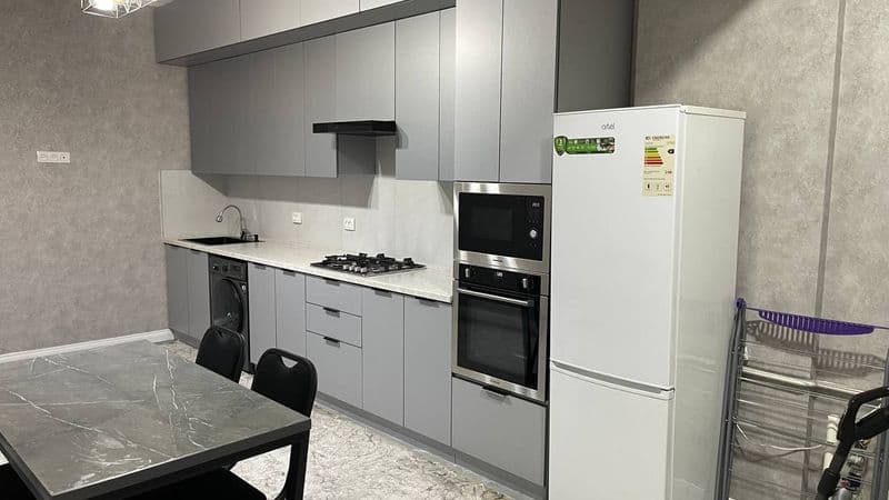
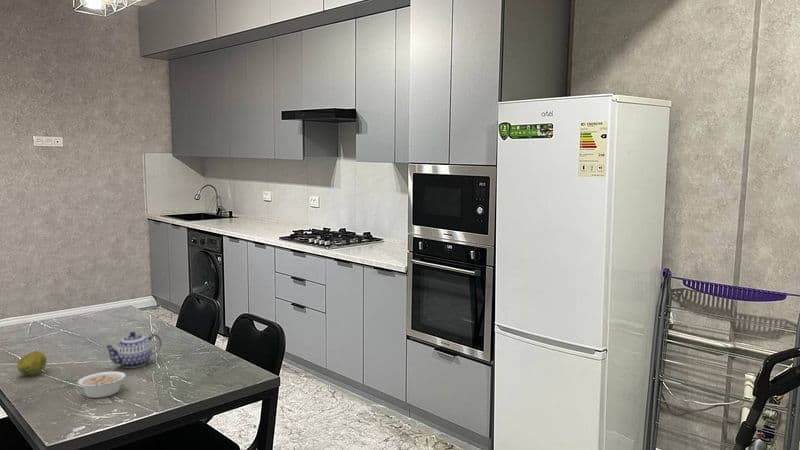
+ teapot (133, 348)
+ fruit (31, 363)
+ legume (104, 383)
